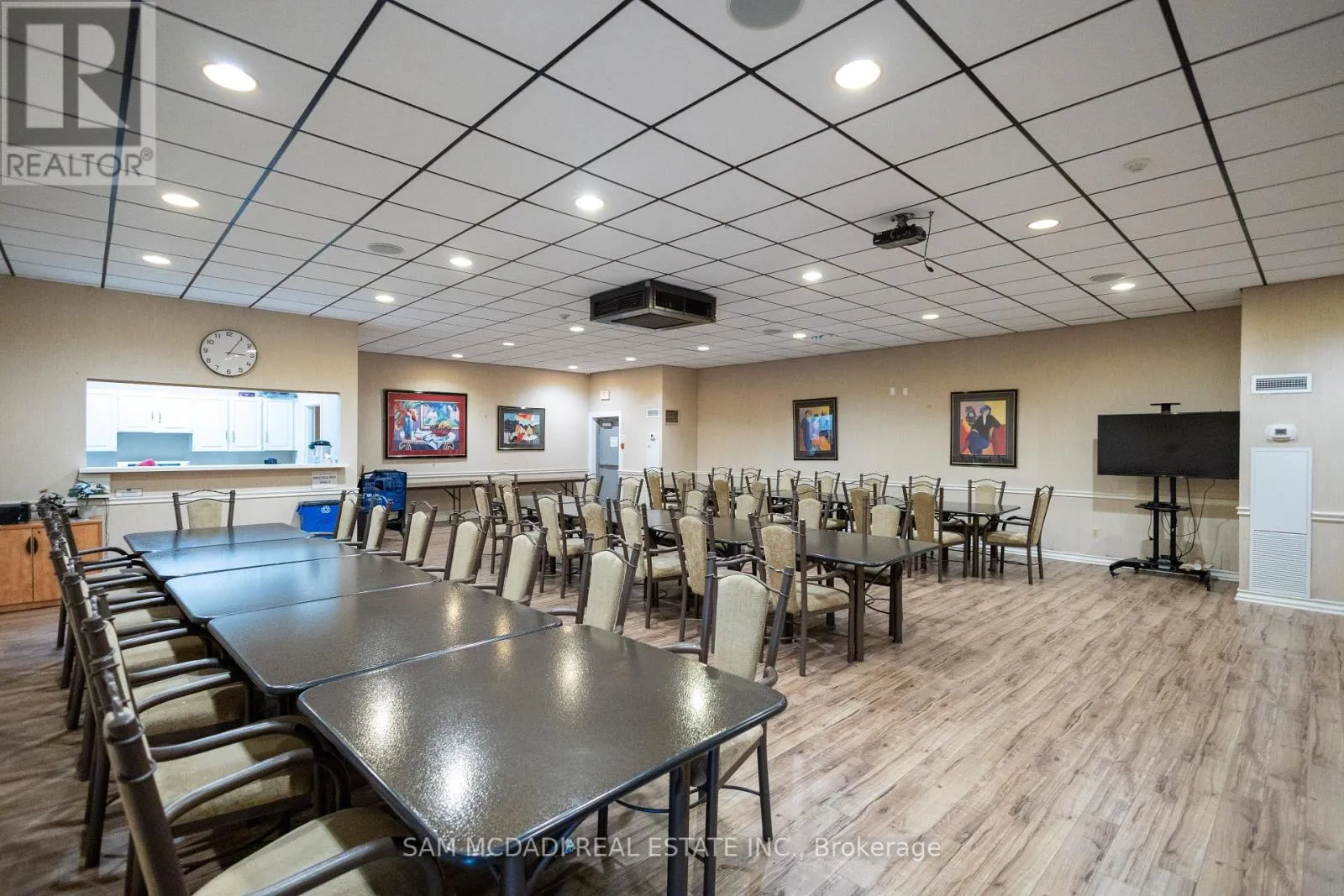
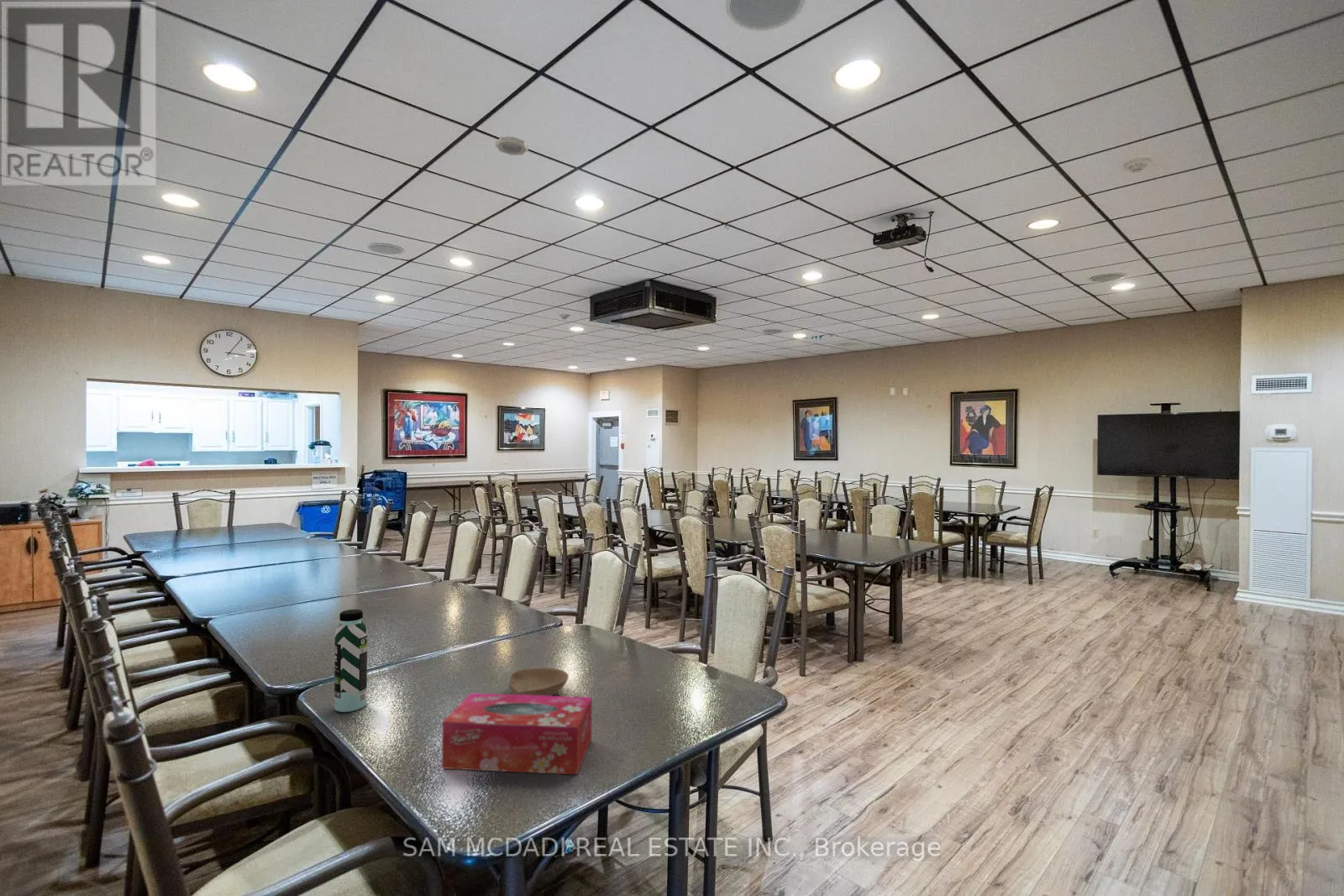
+ water bottle (350, 658)
+ smoke detector (512, 144)
+ tissue box (520, 731)
+ bowl (538, 686)
